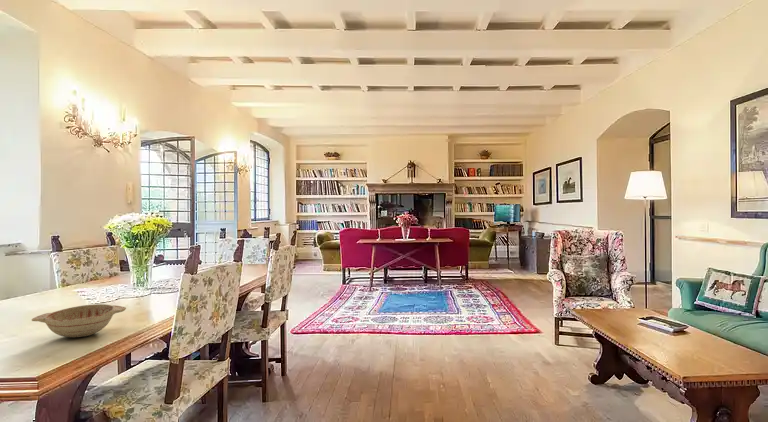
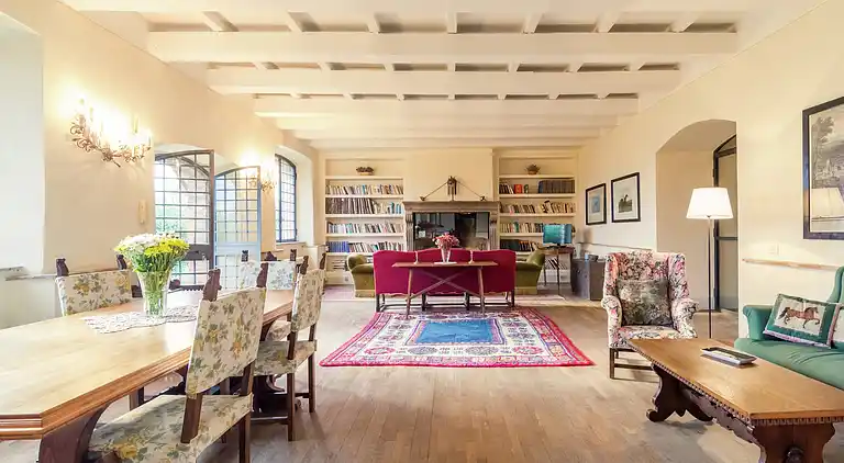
- decorative bowl (80, 322)
